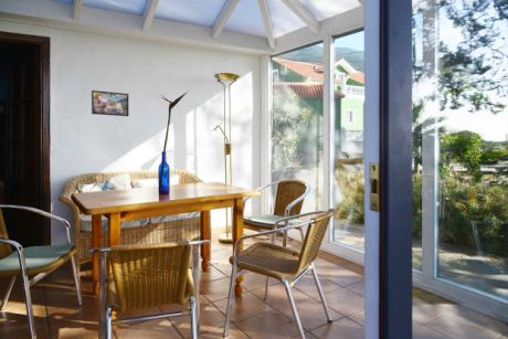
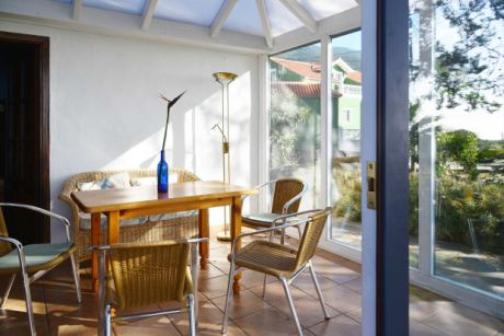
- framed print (110, 103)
